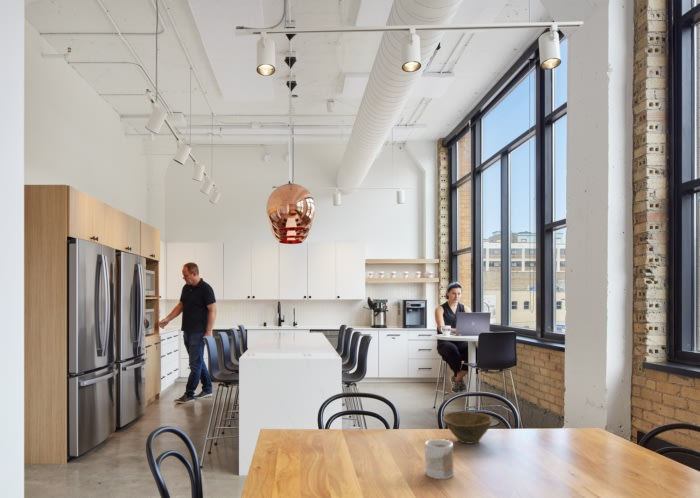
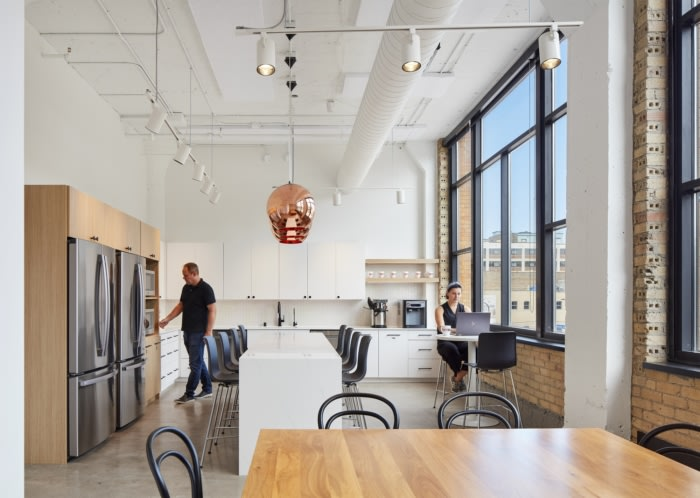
- bowl (467, 428)
- mug (440, 457)
